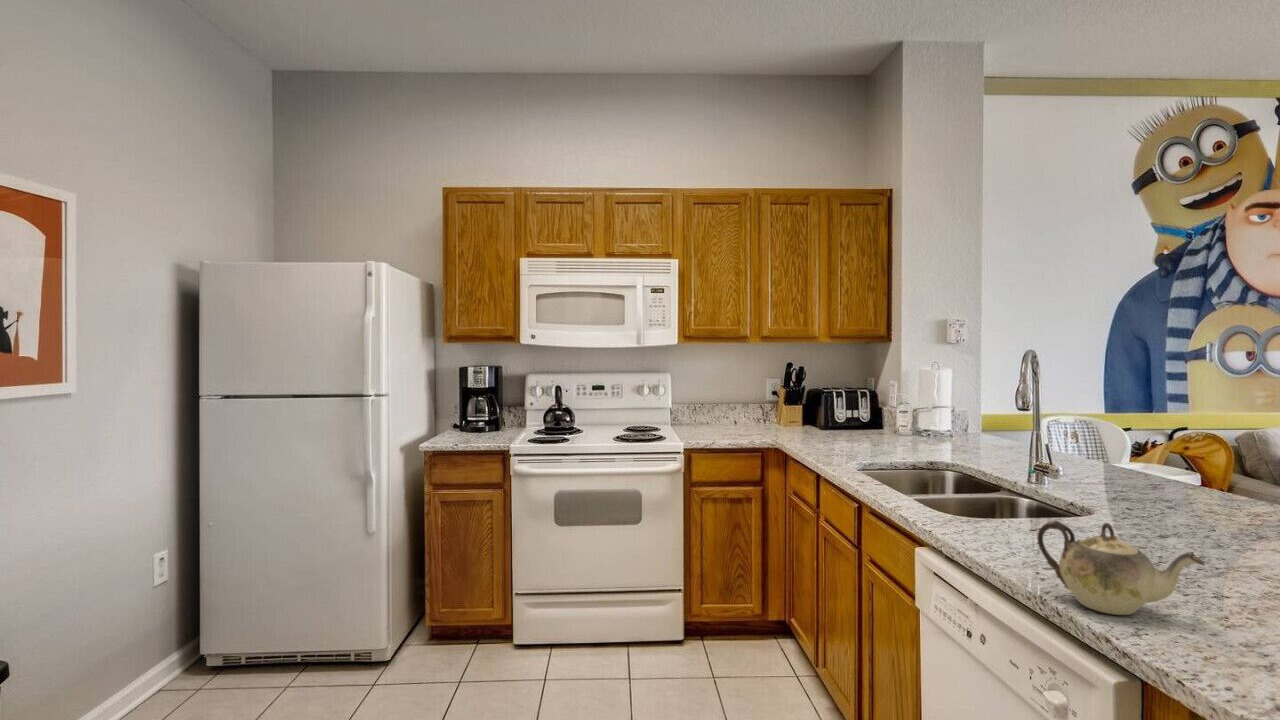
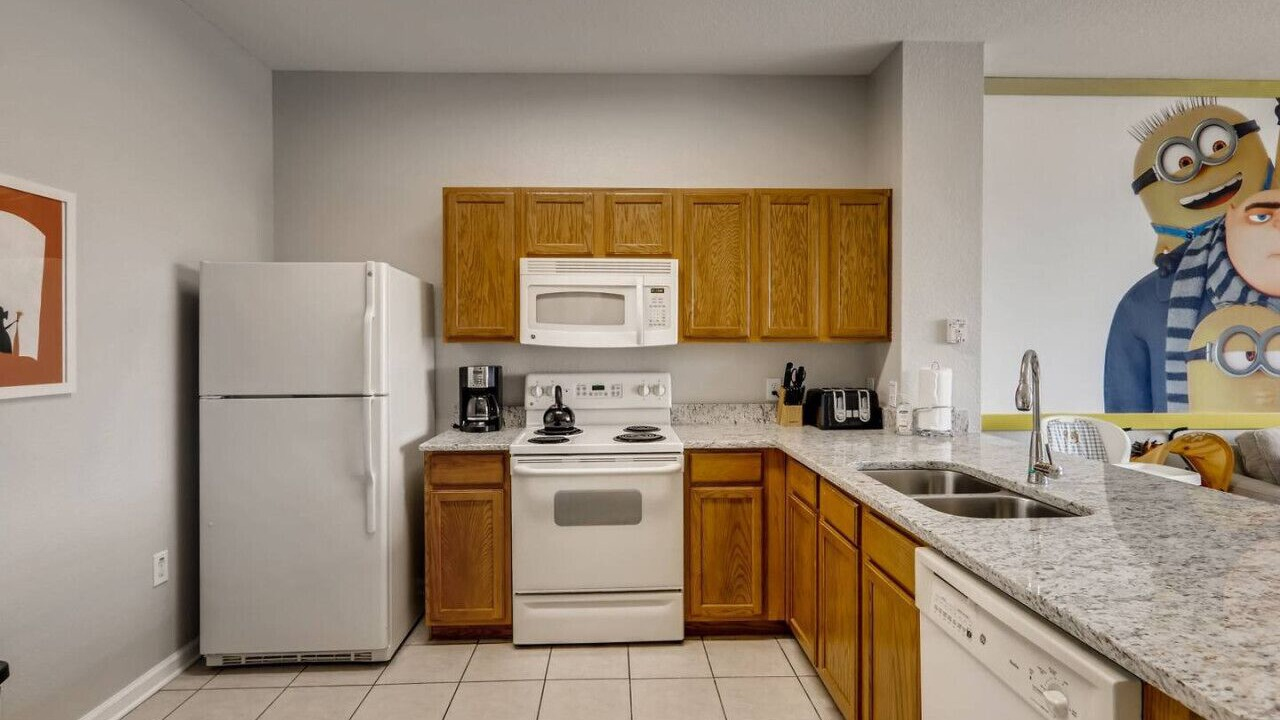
- teapot (1115, 566)
